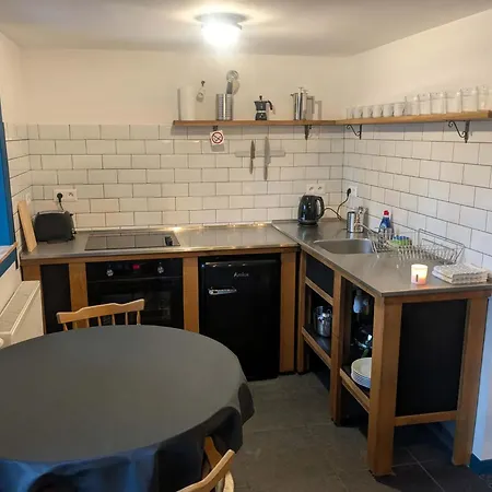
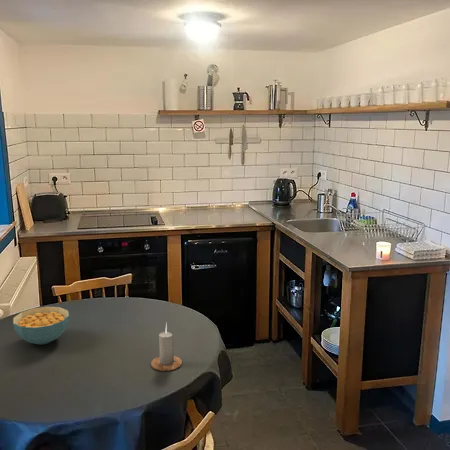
+ candle (165, 342)
+ cereal bowl (42, 328)
